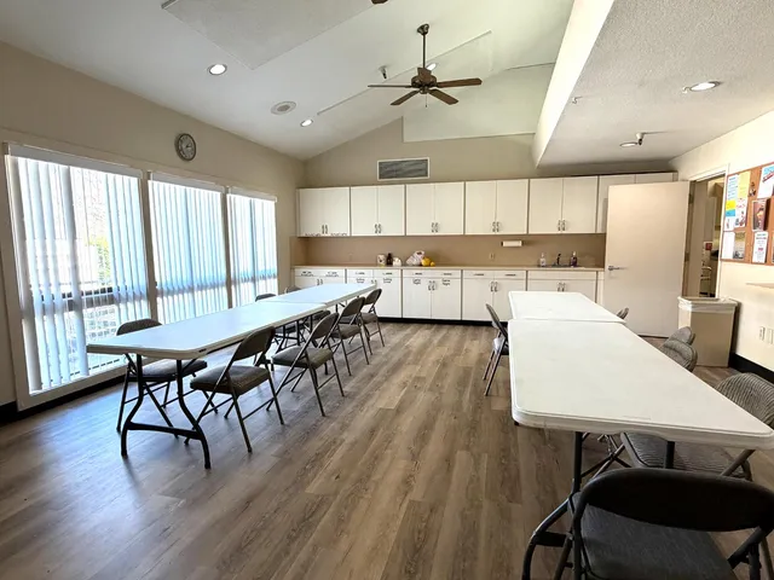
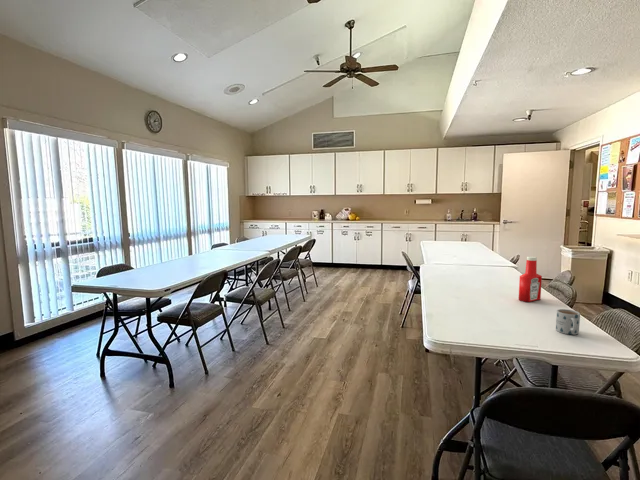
+ mug (569, 322)
+ soap bottle (530, 278)
